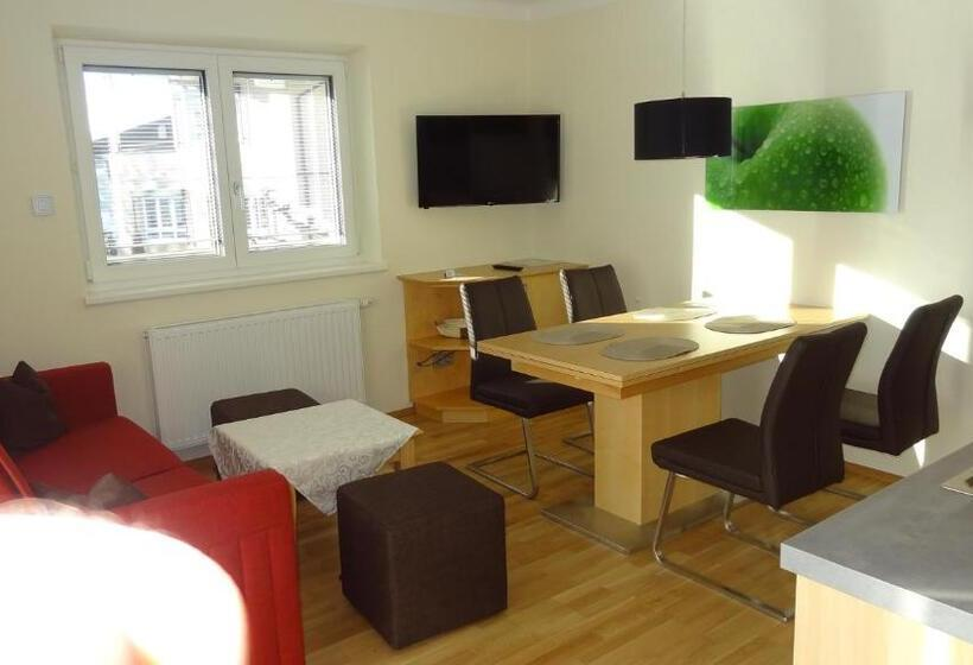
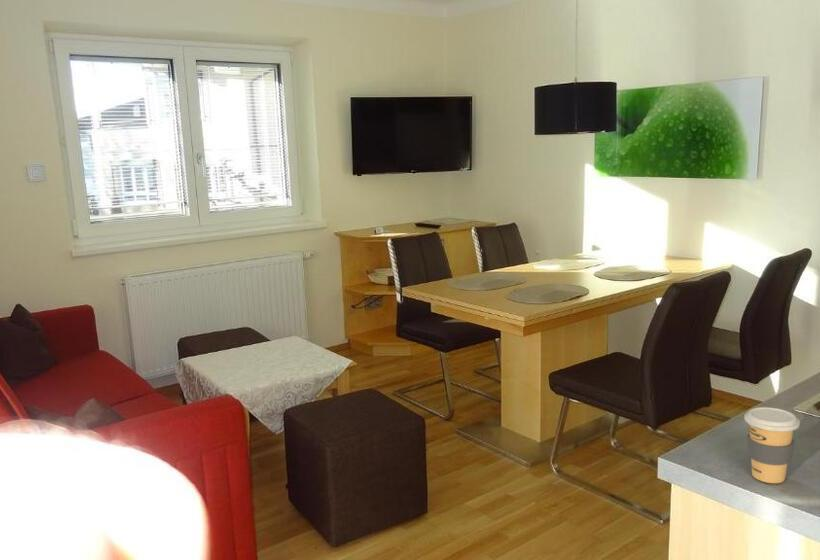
+ coffee cup (770, 445)
